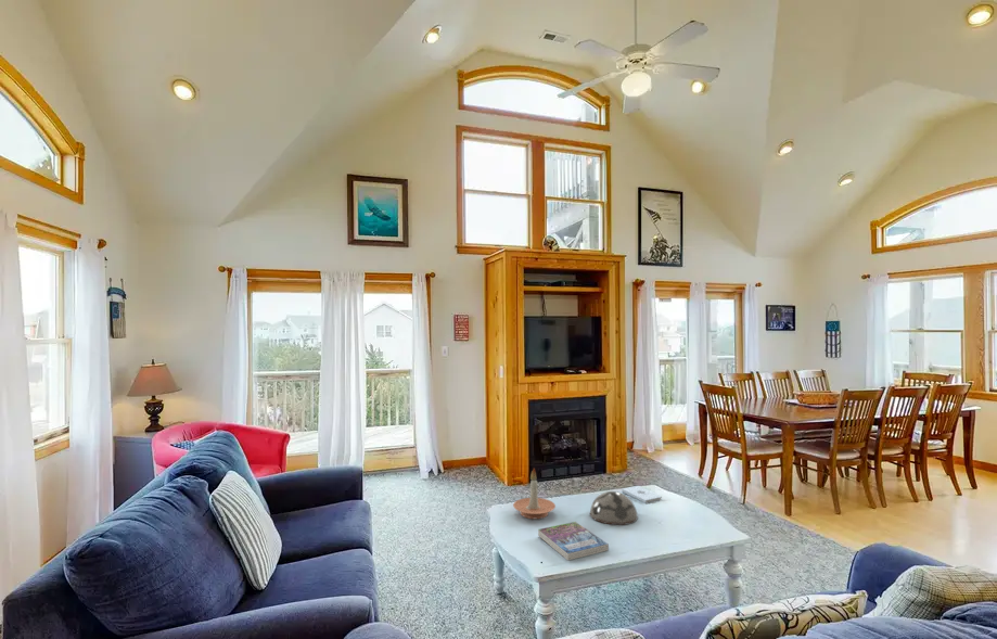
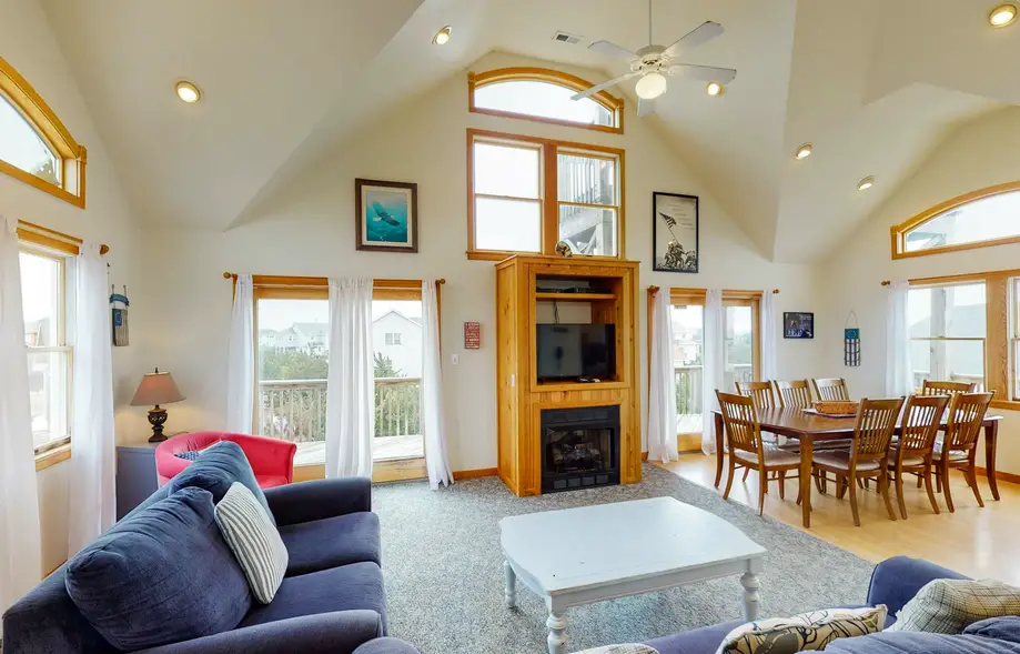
- notepad (641, 494)
- decorative bowl (613, 503)
- candle holder (534, 490)
- book (572, 539)
